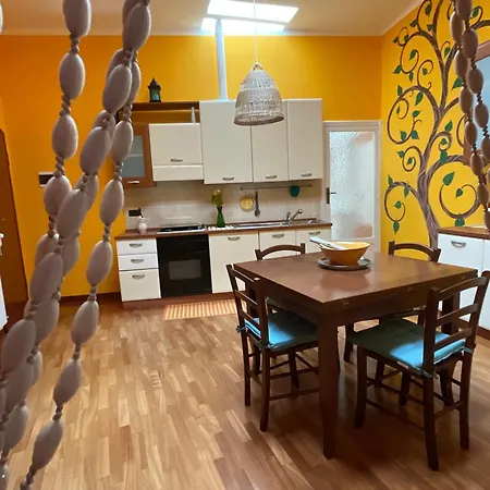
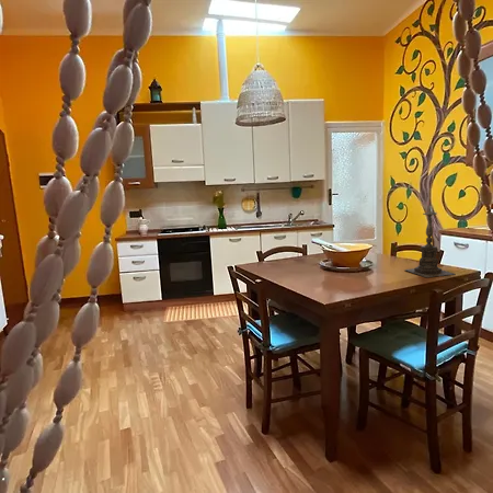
+ candle holder (429, 238)
